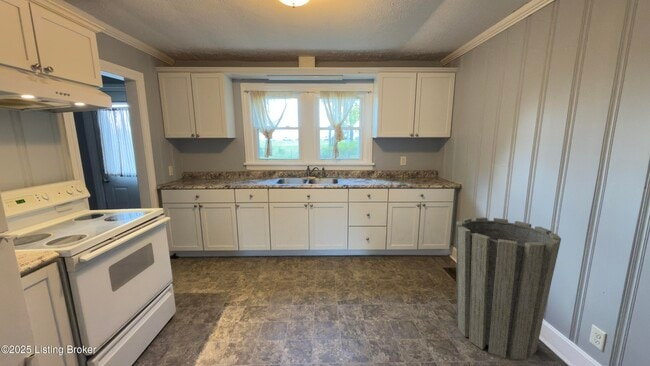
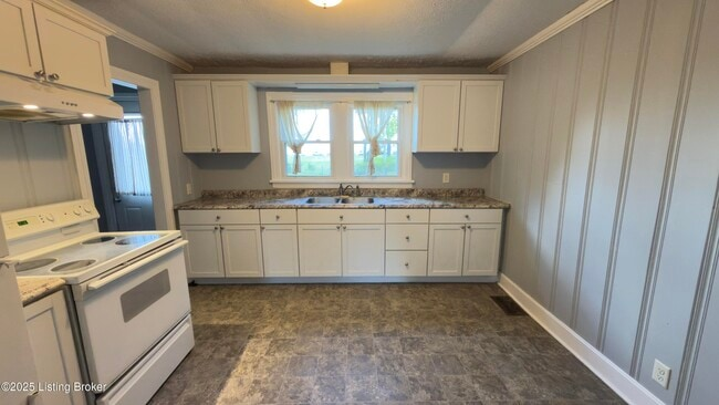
- trash can (498, 281)
